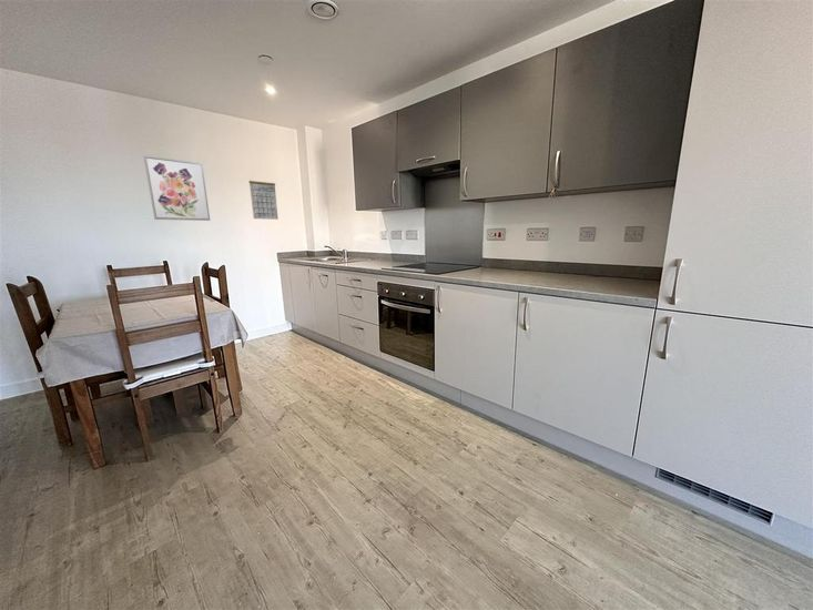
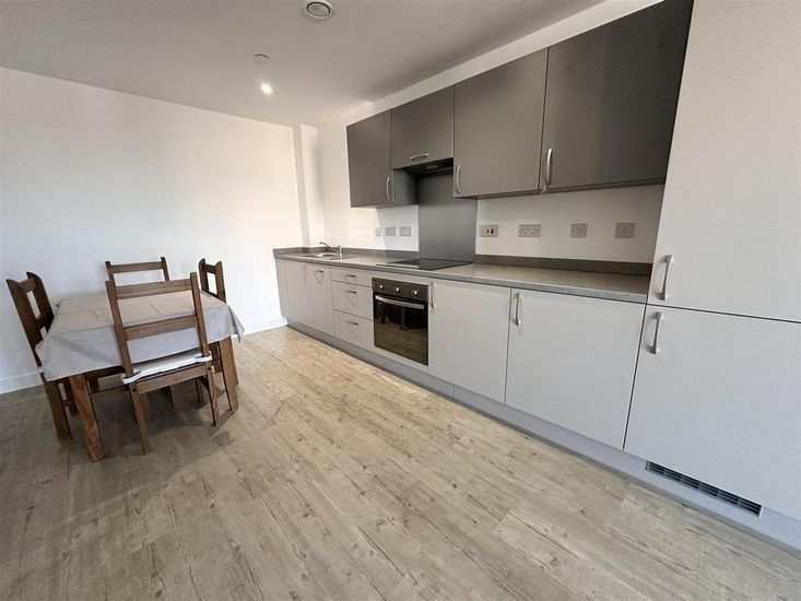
- wall art (179, 190)
- calendar (263, 196)
